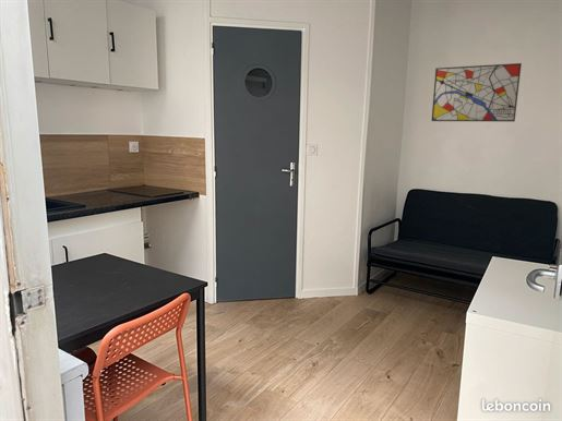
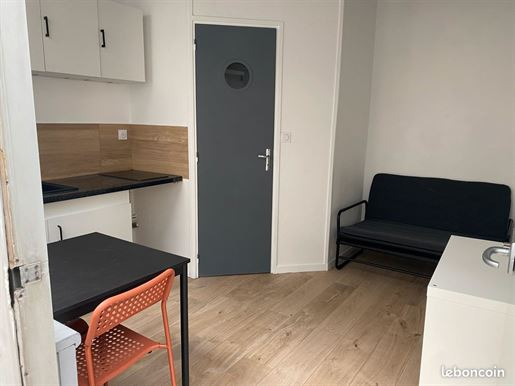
- wall art (474, 94)
